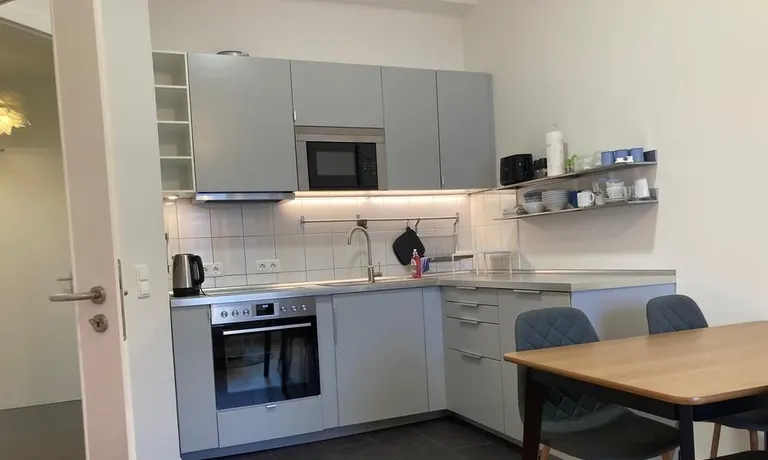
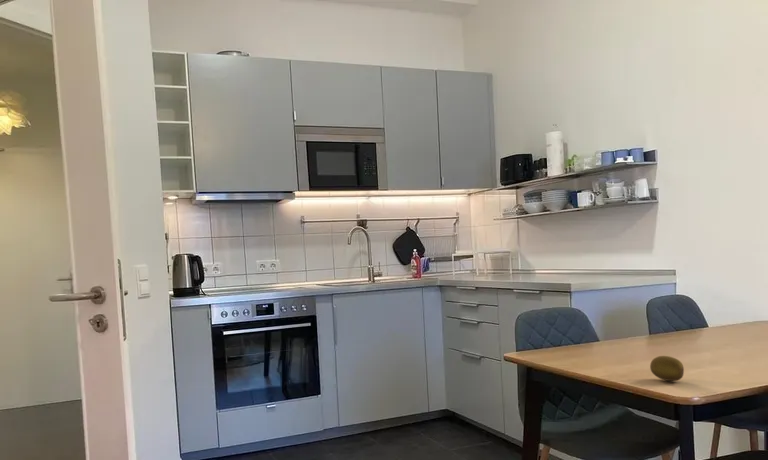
+ fruit (667, 368)
